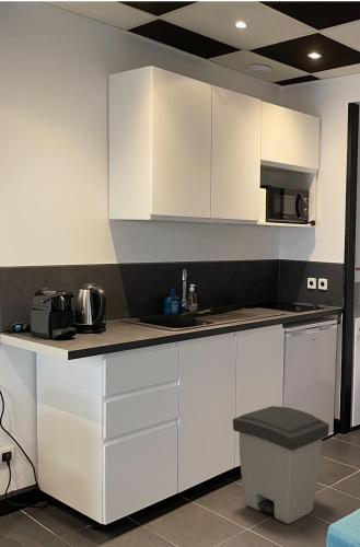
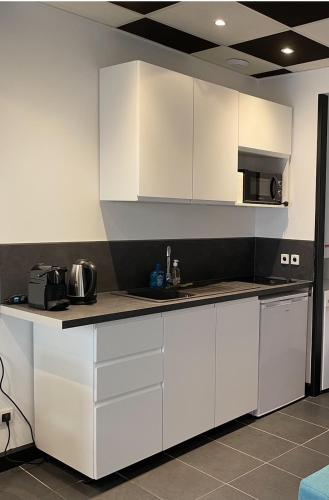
- trash can (280, 462)
